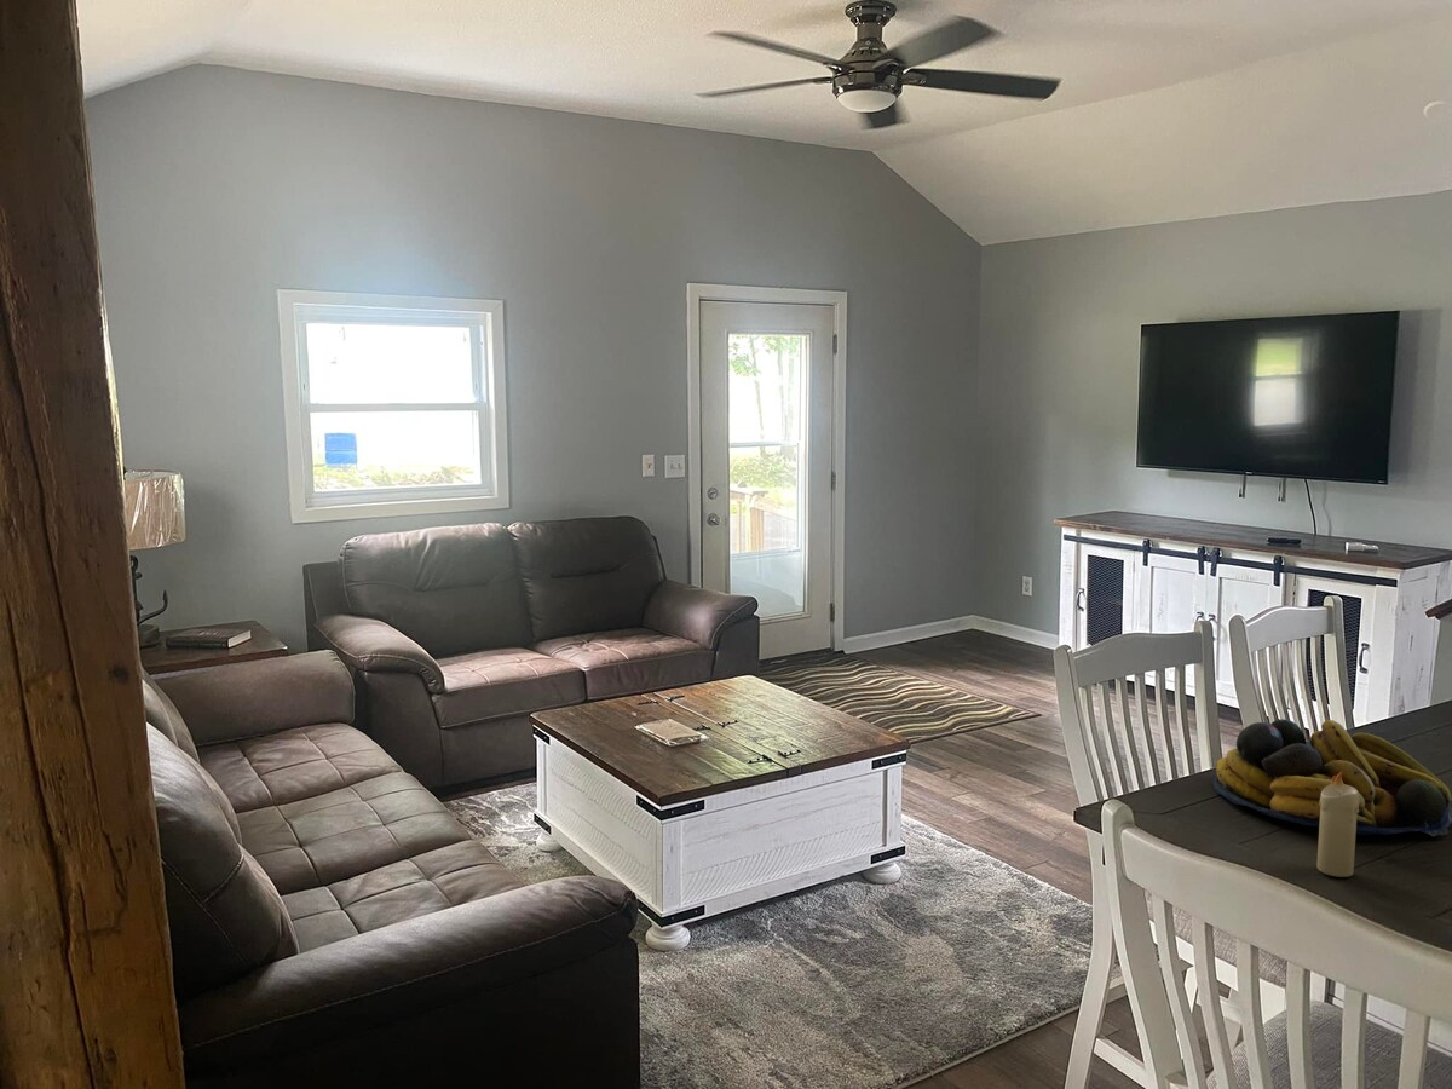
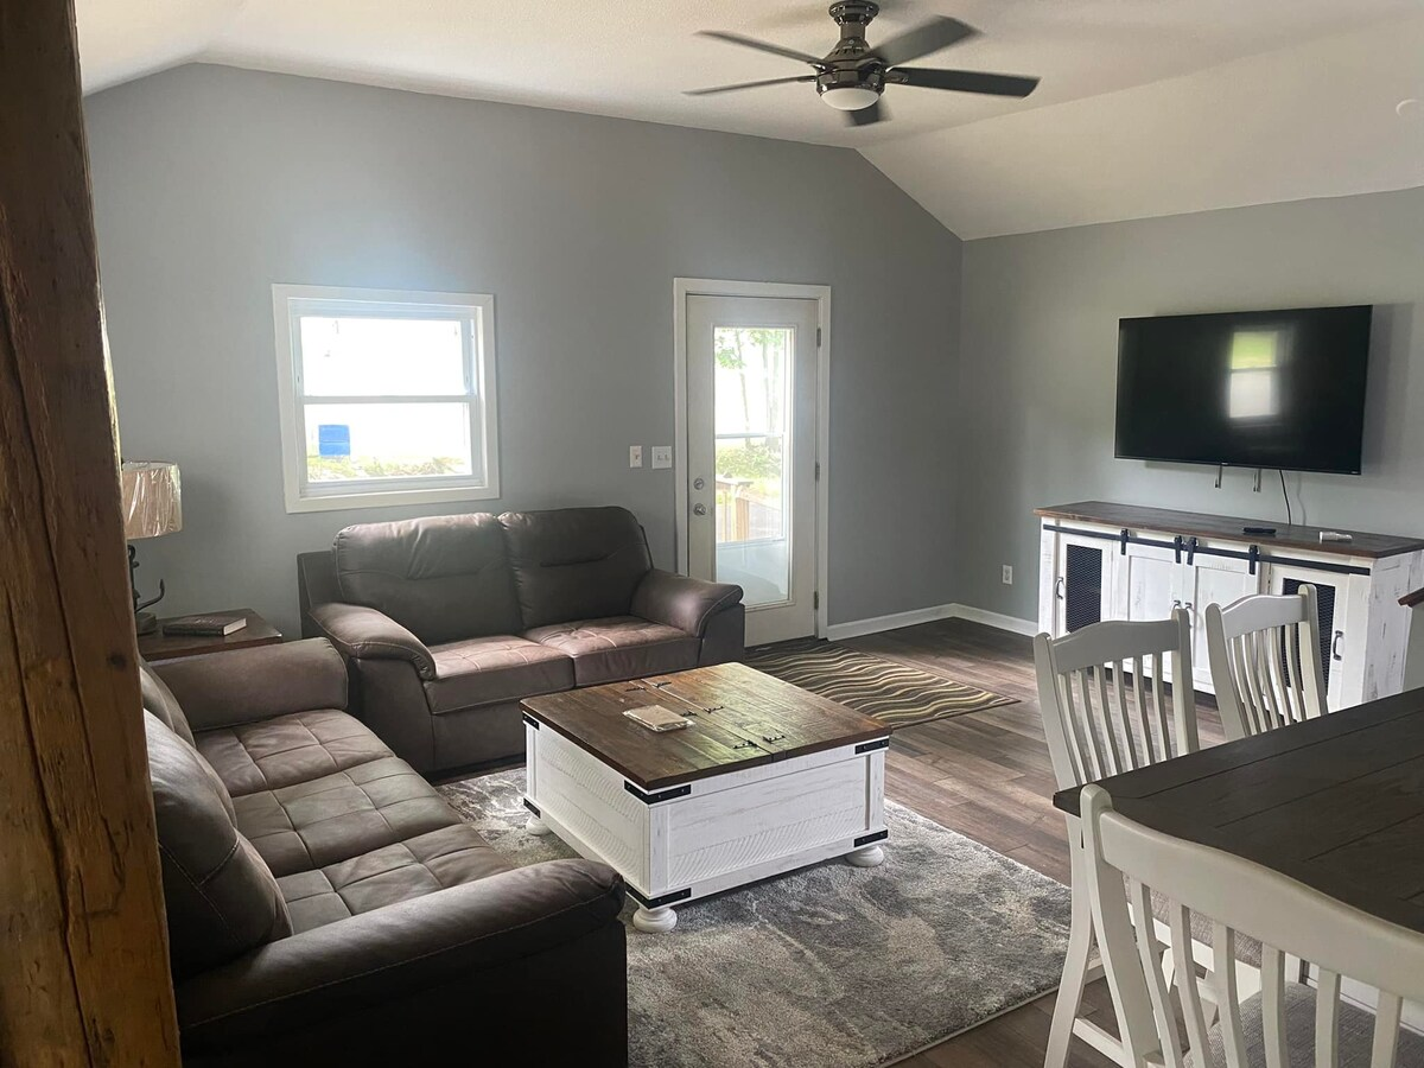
- candle (1338, 820)
- fruit bowl (1329, 762)
